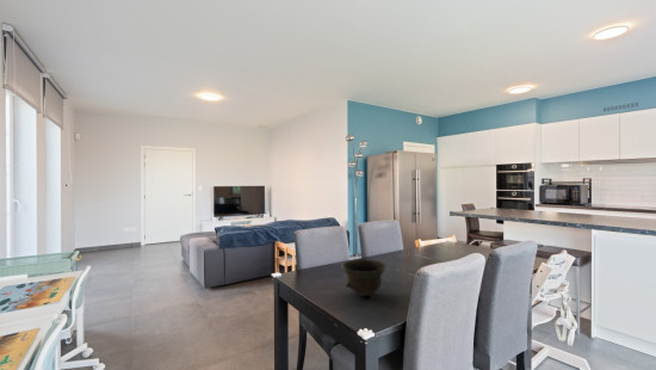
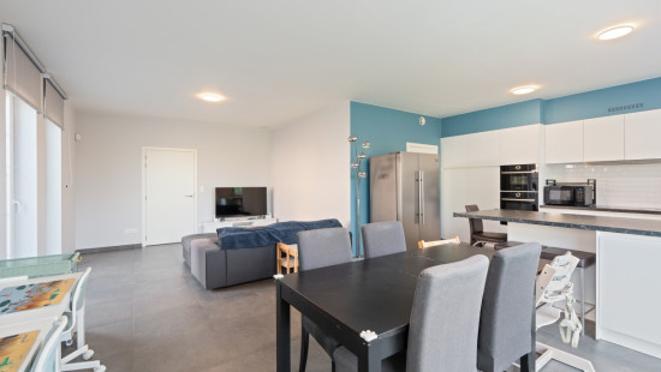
- bowl (364, 279)
